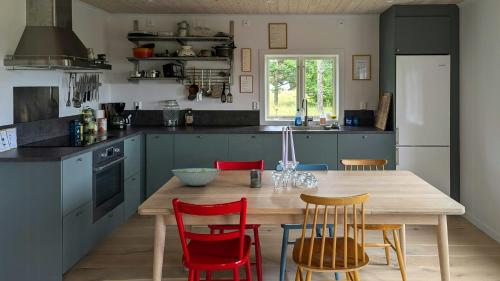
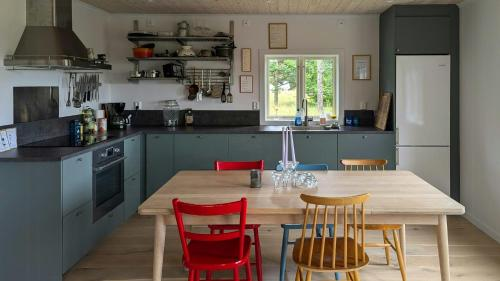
- decorative bowl (196, 177)
